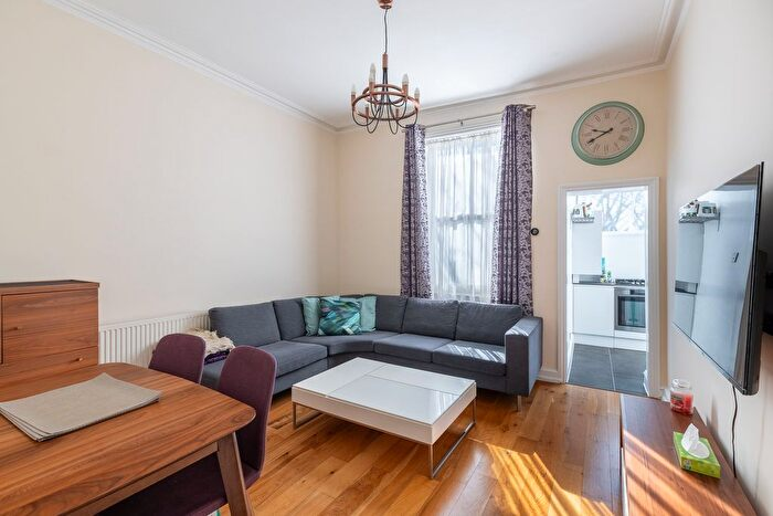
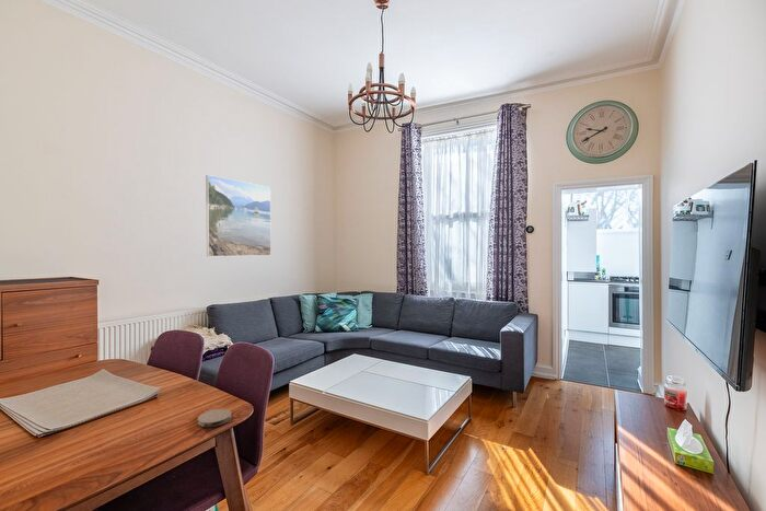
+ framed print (241, 219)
+ coaster (214, 417)
